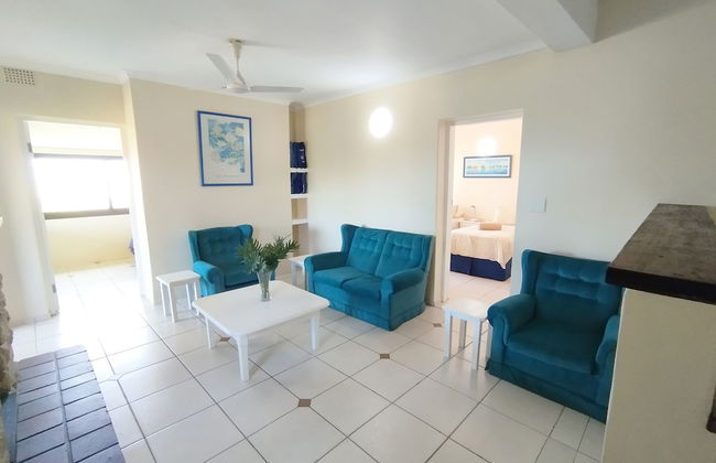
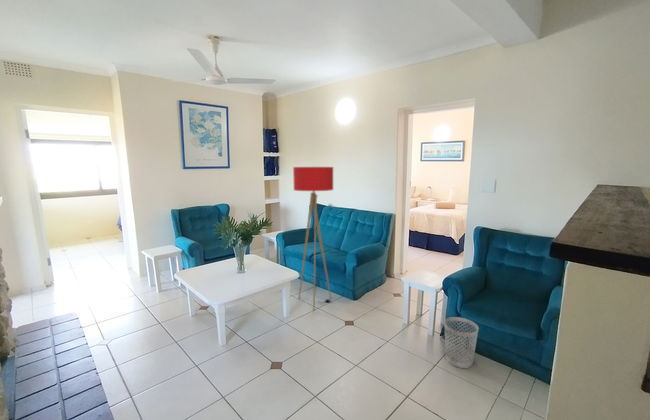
+ wastebasket (460, 343)
+ floor lamp (314, 236)
